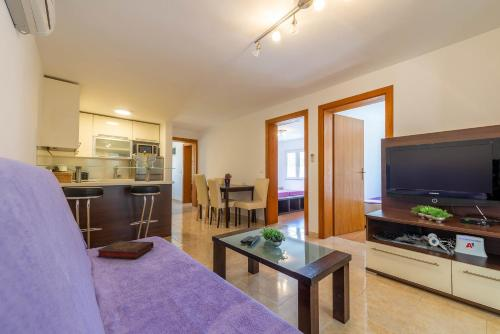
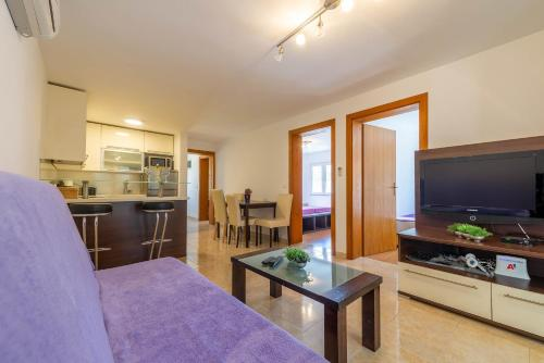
- book (126, 249)
